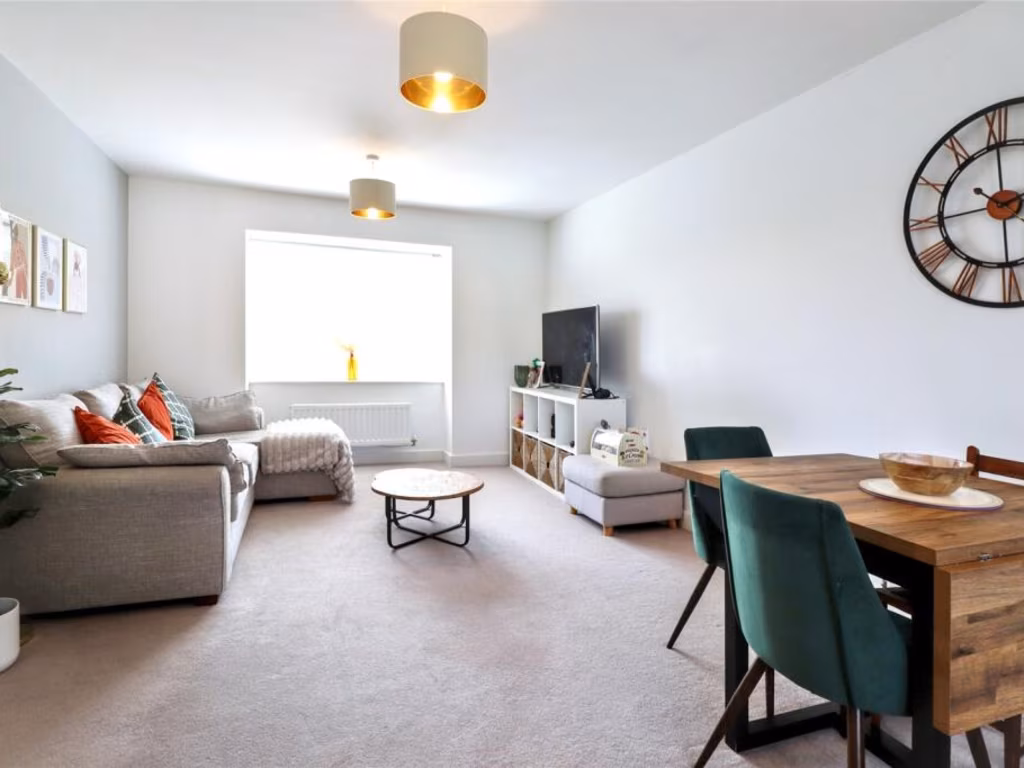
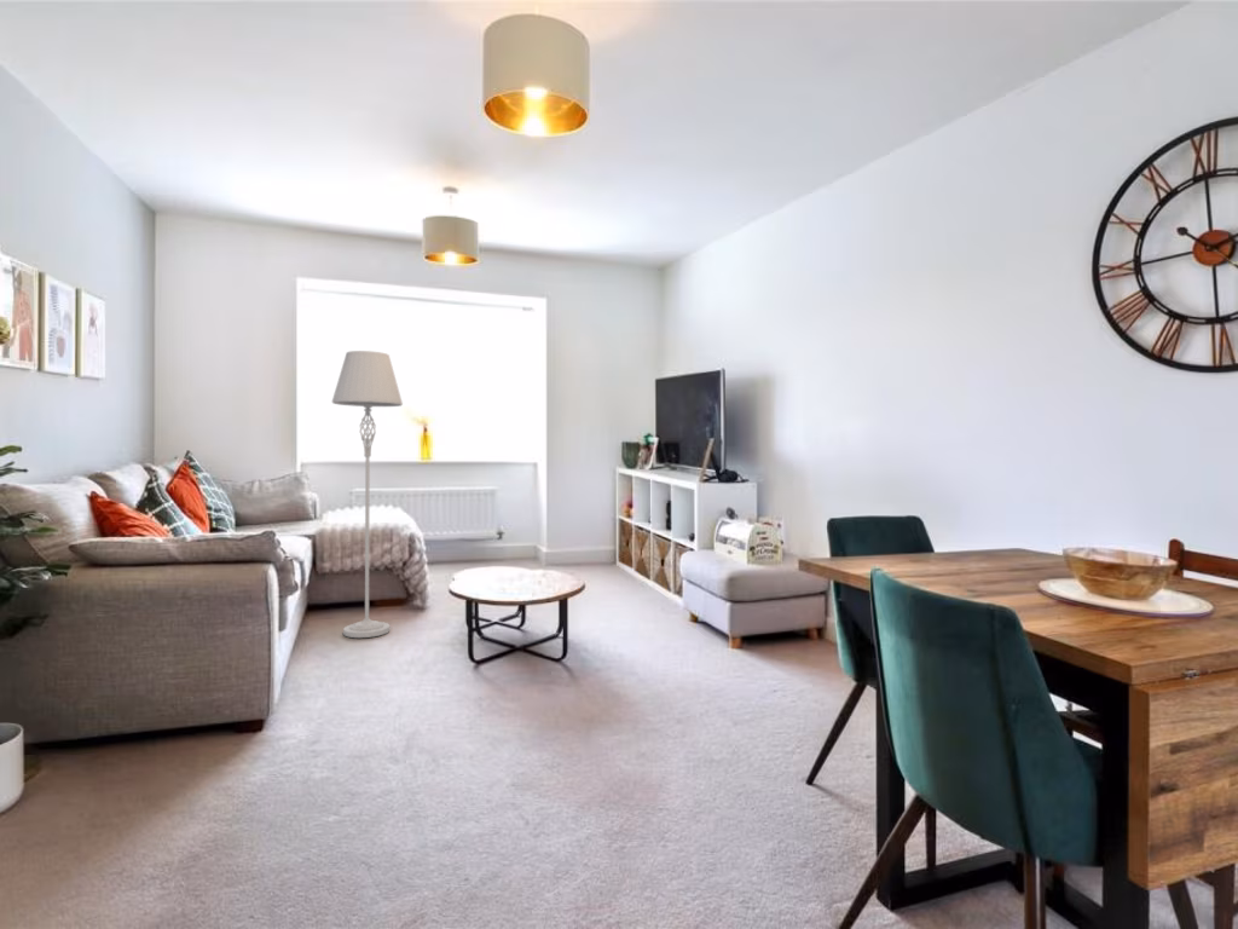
+ floor lamp (366, 492)
